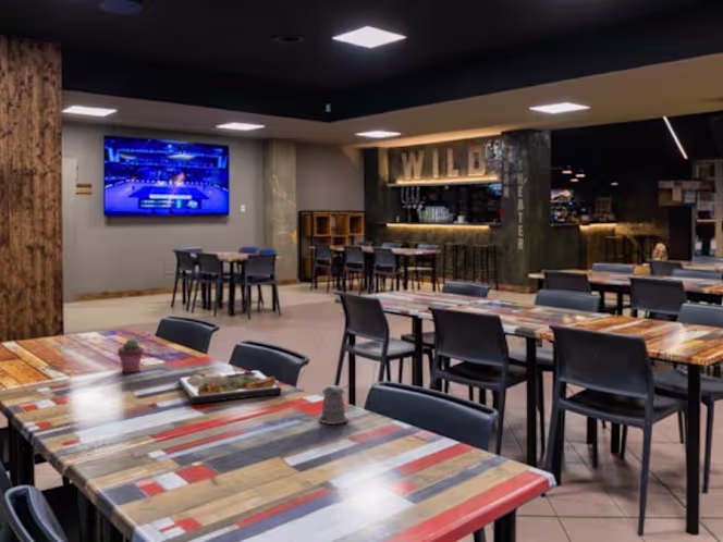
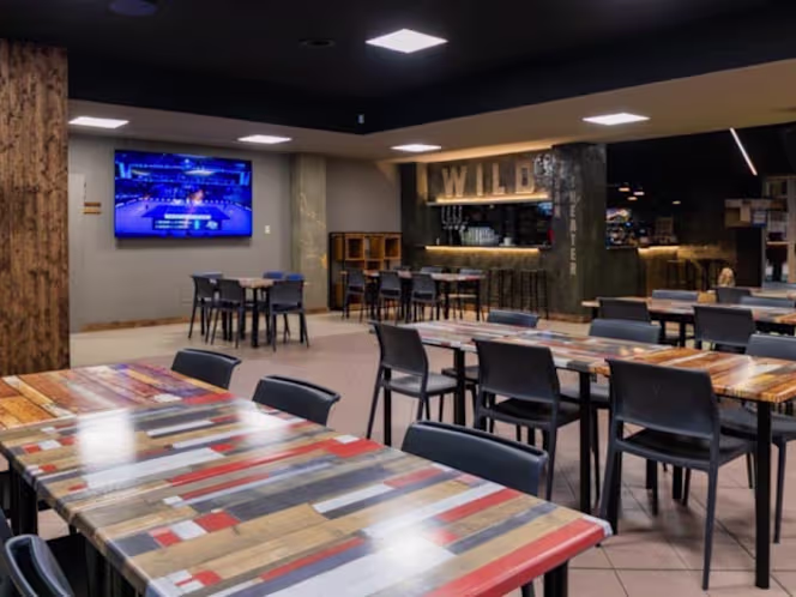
- pepper shaker (335, 402)
- dinner plate (228, 381)
- potted succulent (131, 355)
